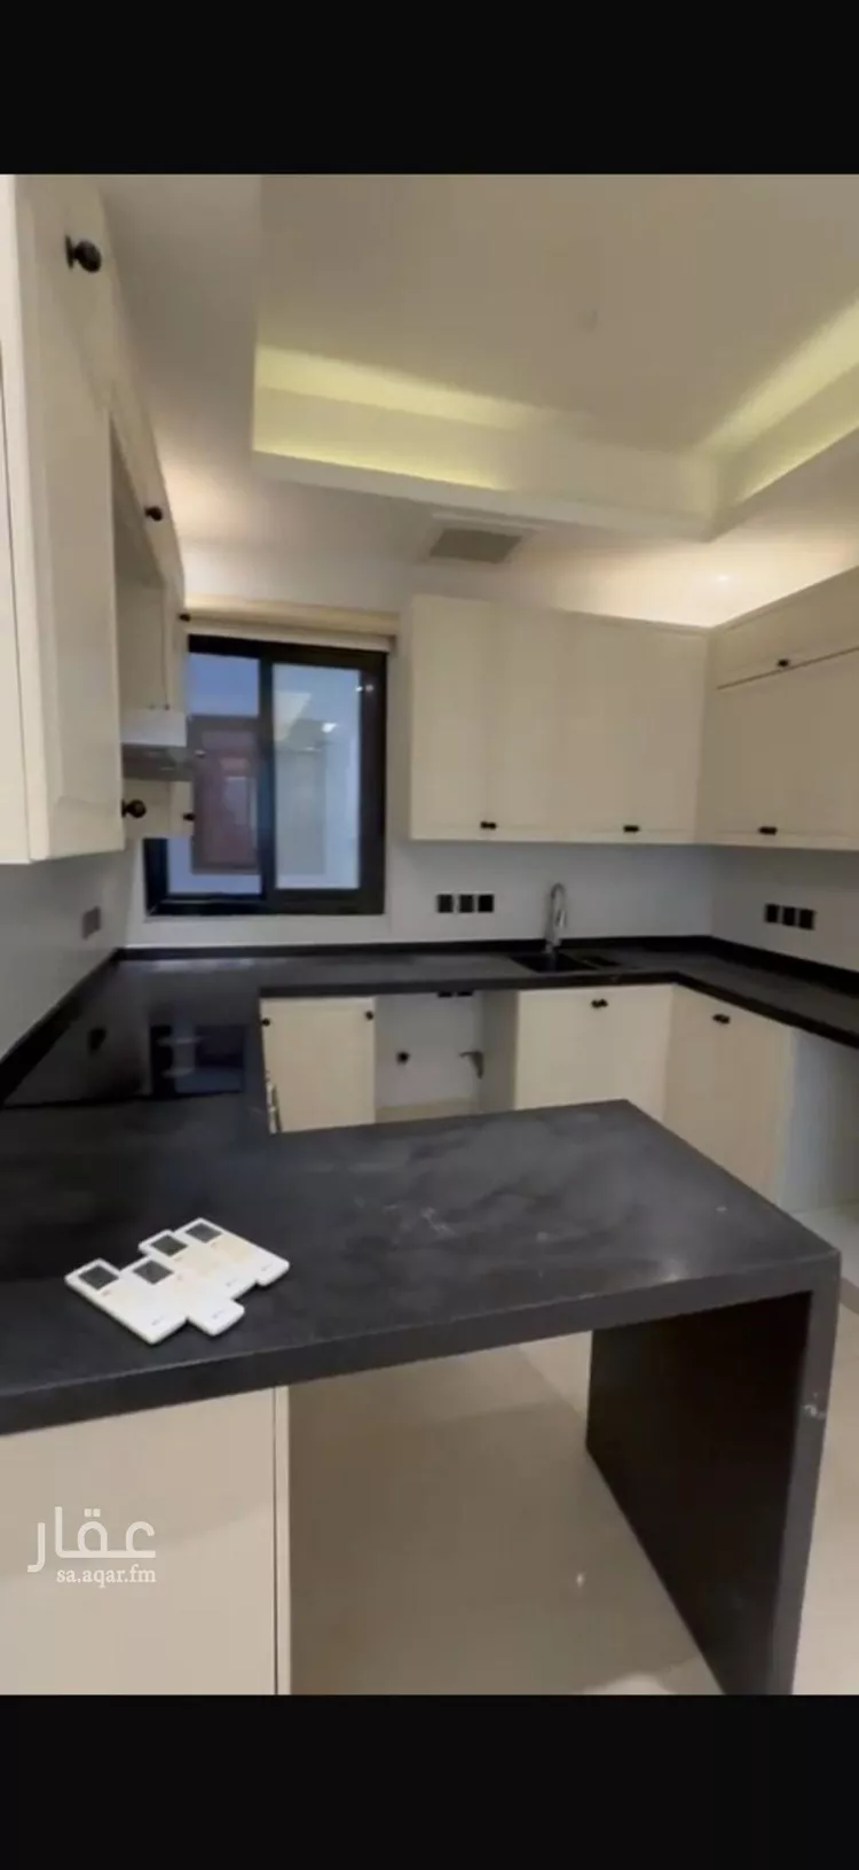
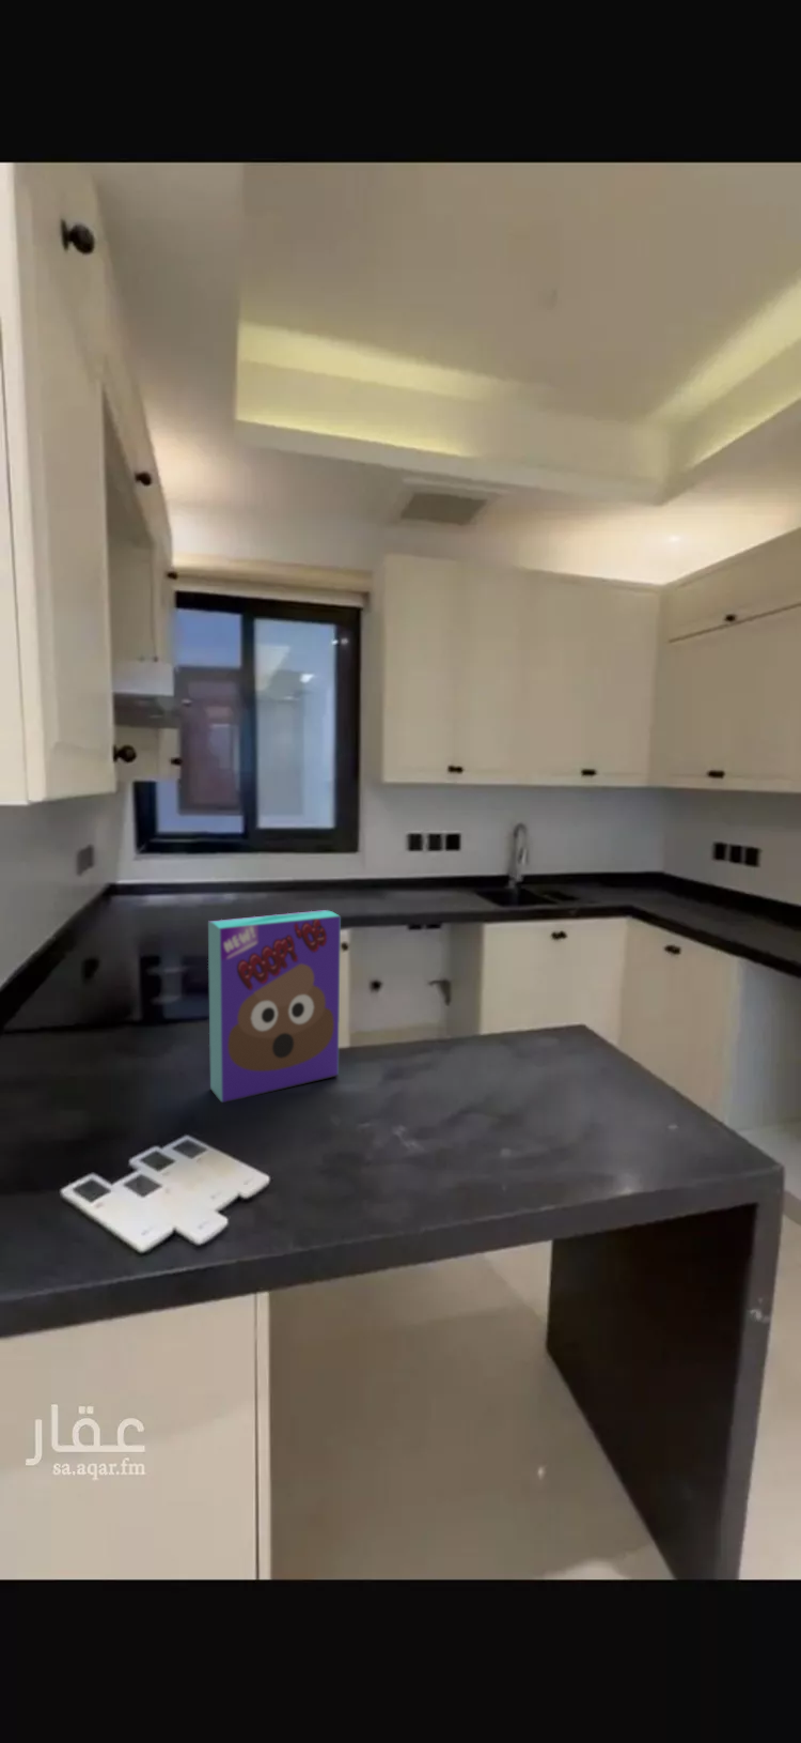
+ cereal box (276, 1000)
